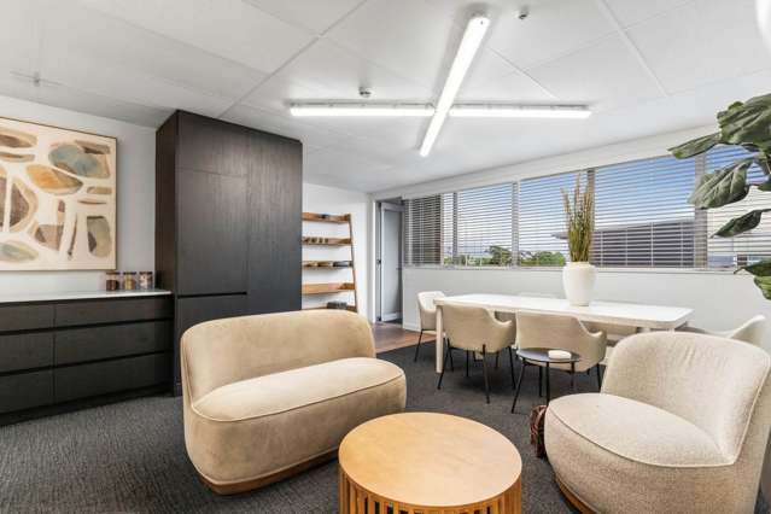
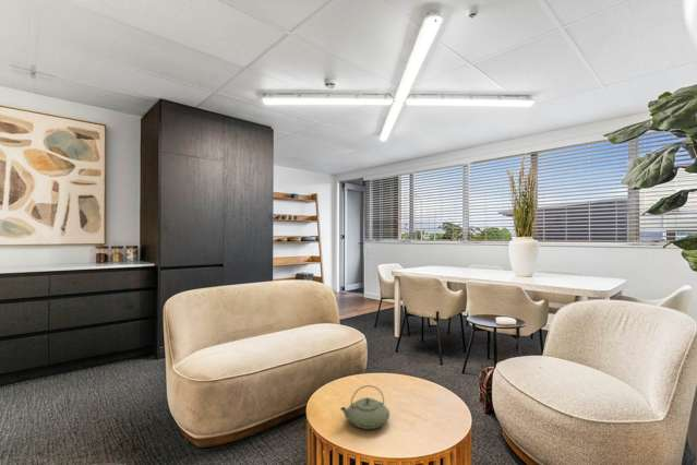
+ teapot (364, 403)
